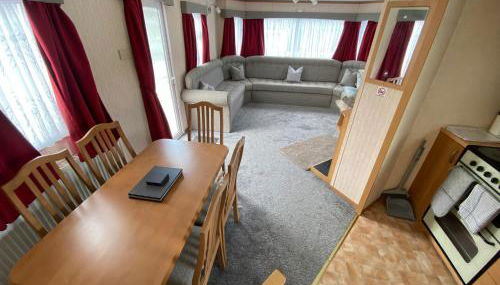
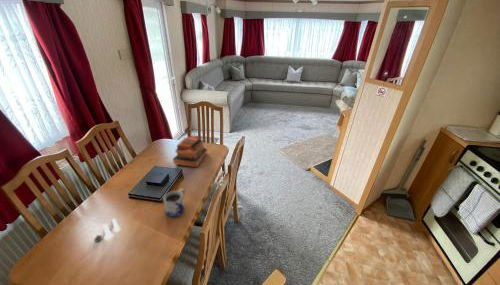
+ salt and pepper shaker set (107, 227)
+ mug (175, 202)
+ book (190, 149)
